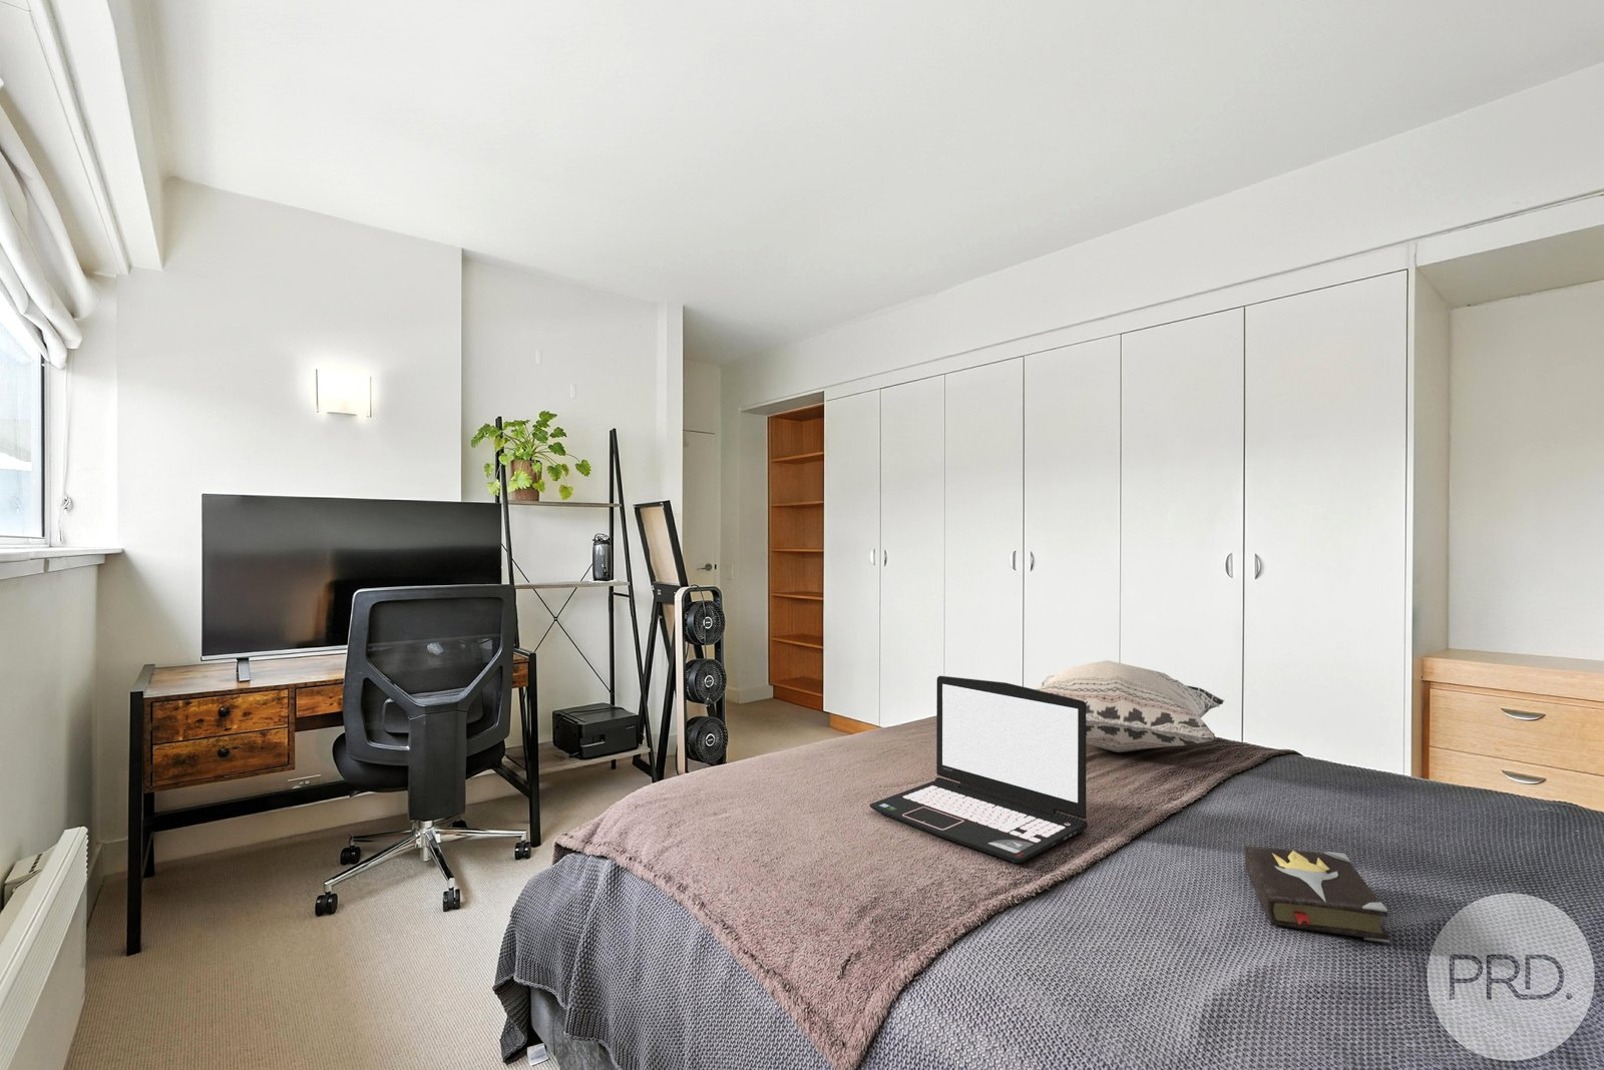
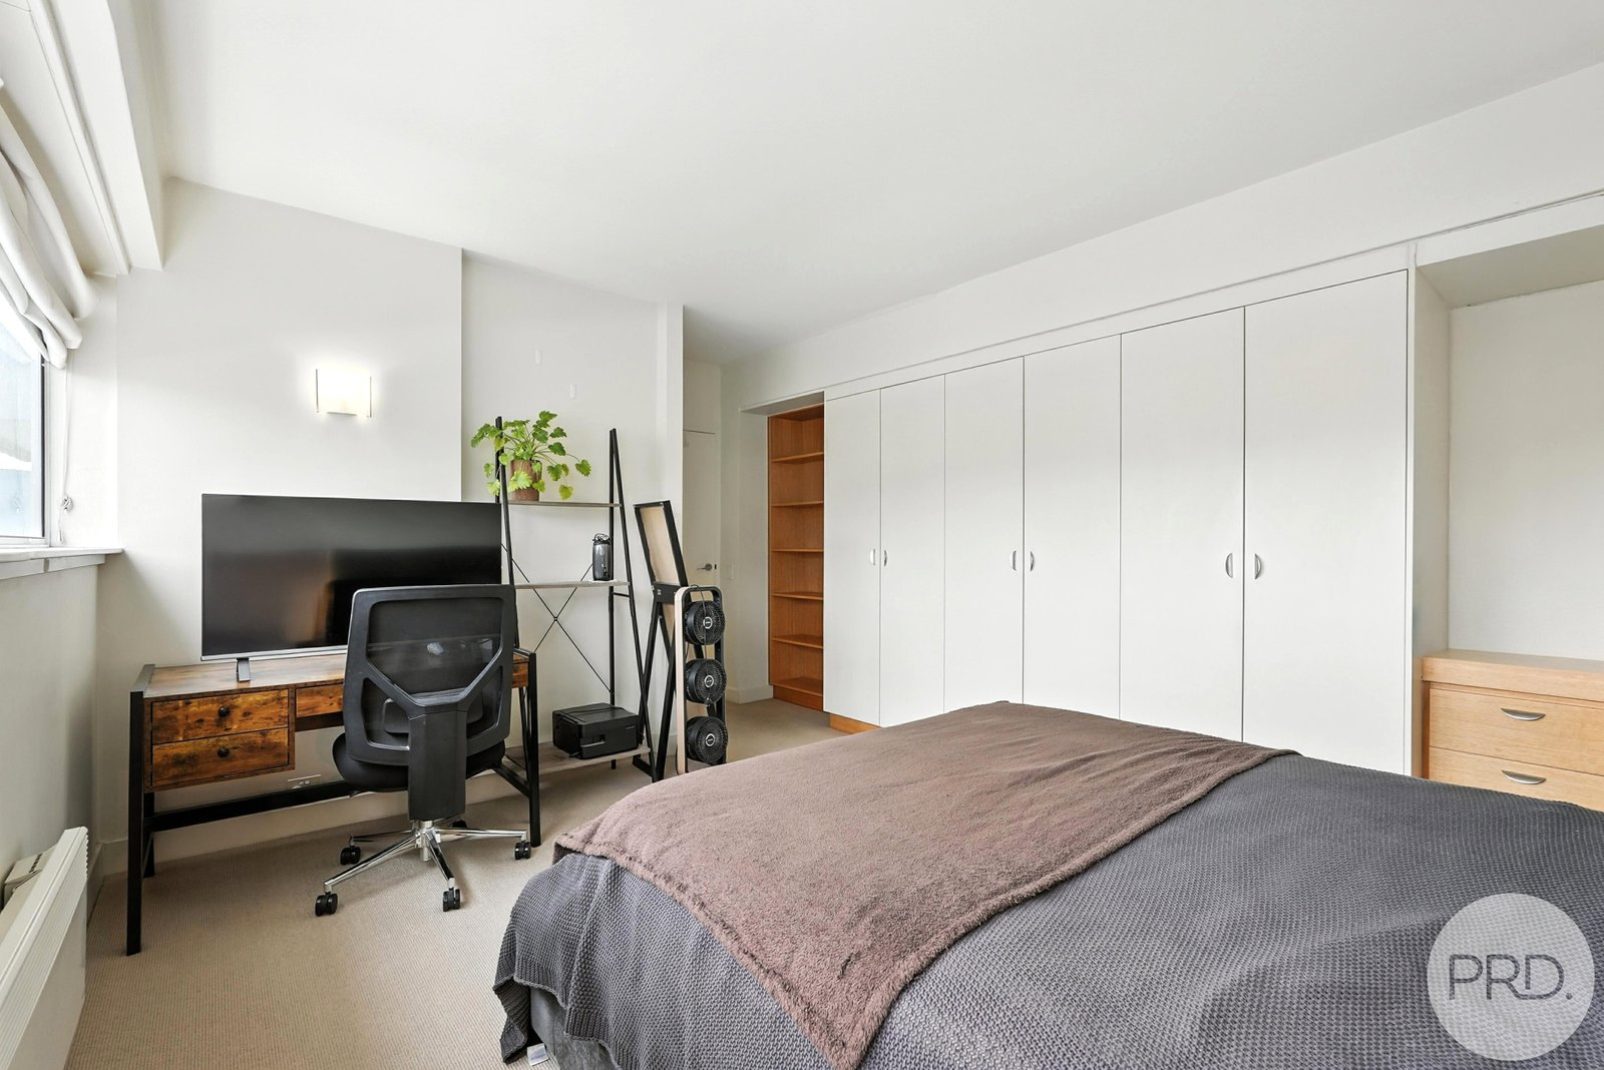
- hardback book (1309, 886)
- laptop (972, 756)
- decorative pillow (1114, 706)
